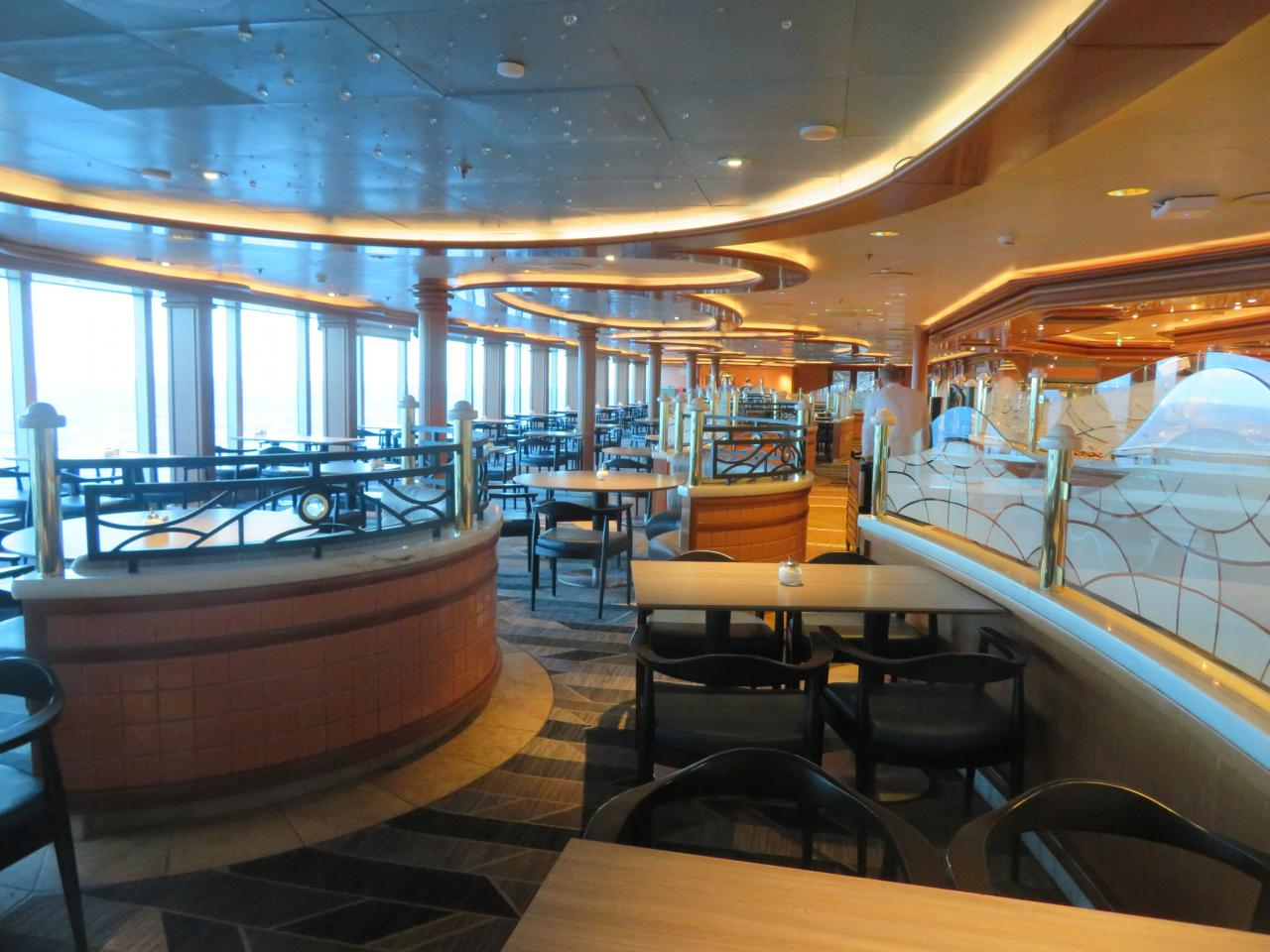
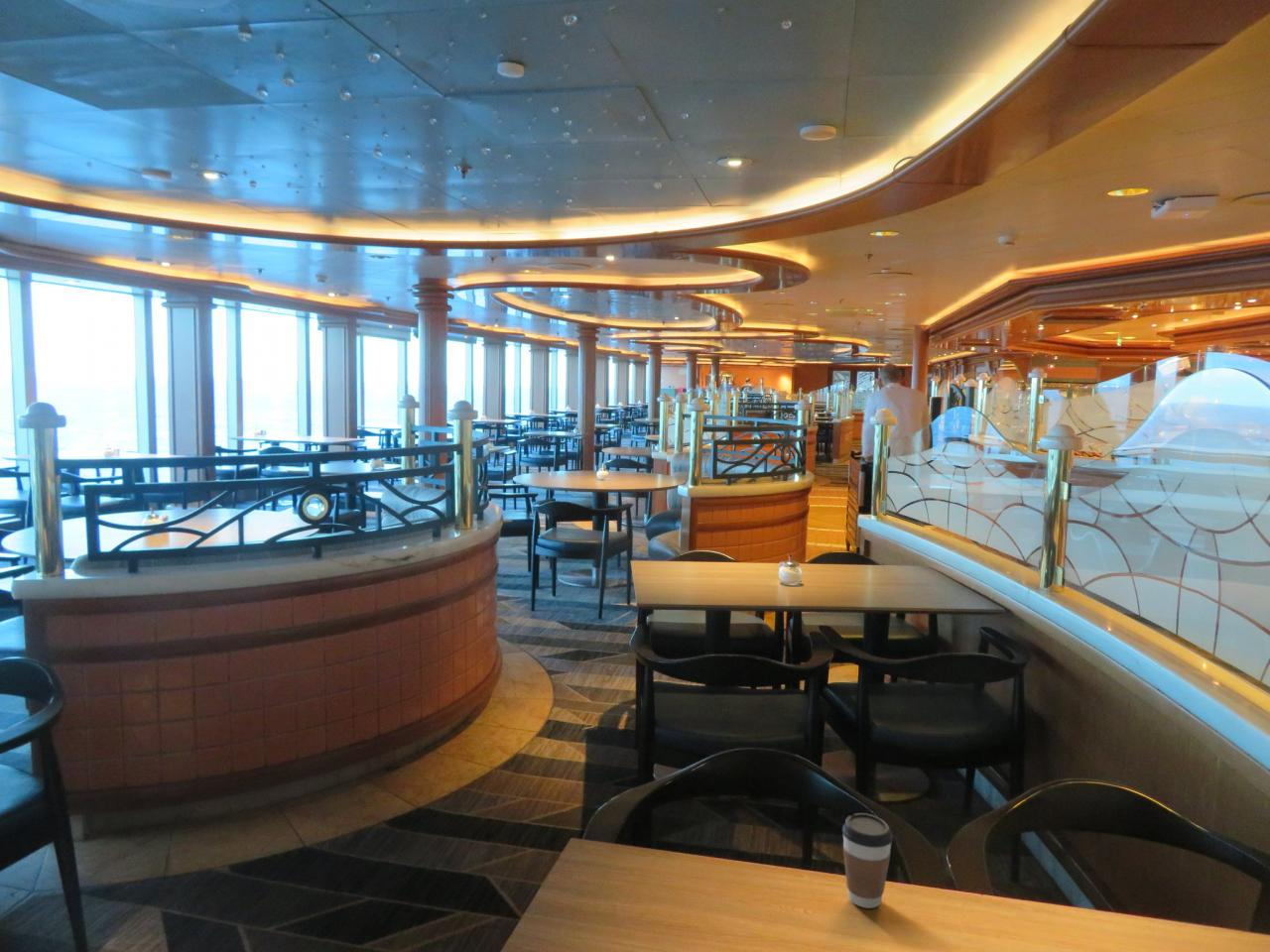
+ coffee cup (866, 861)
